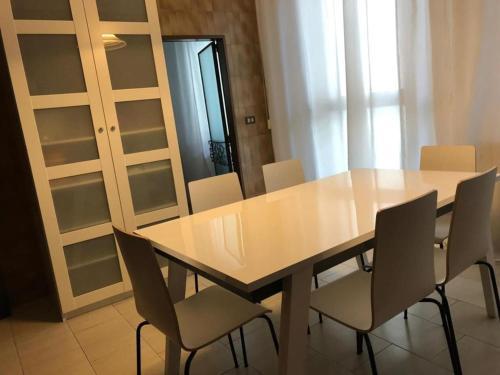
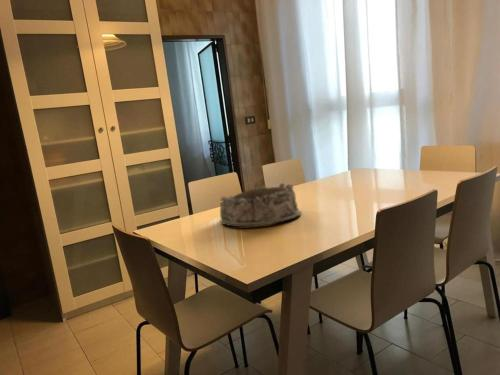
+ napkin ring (259, 203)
